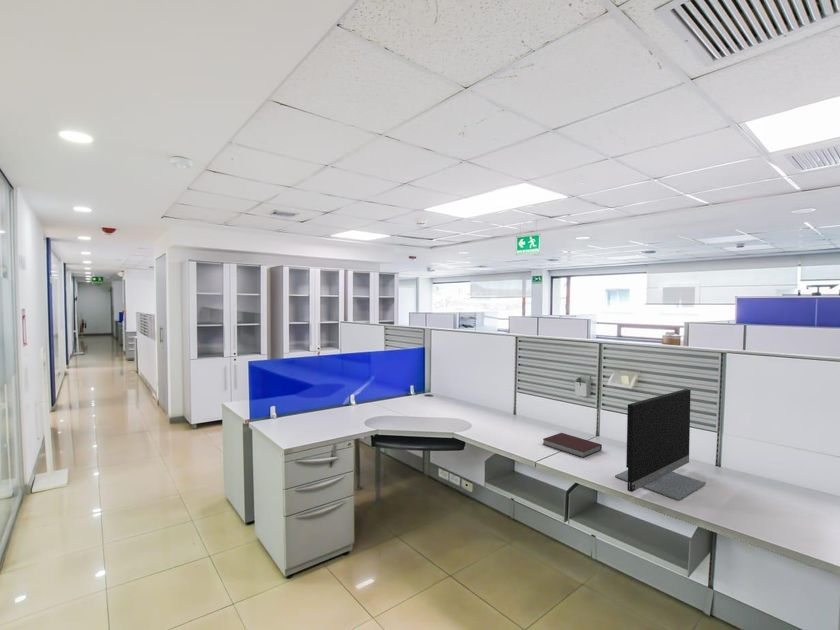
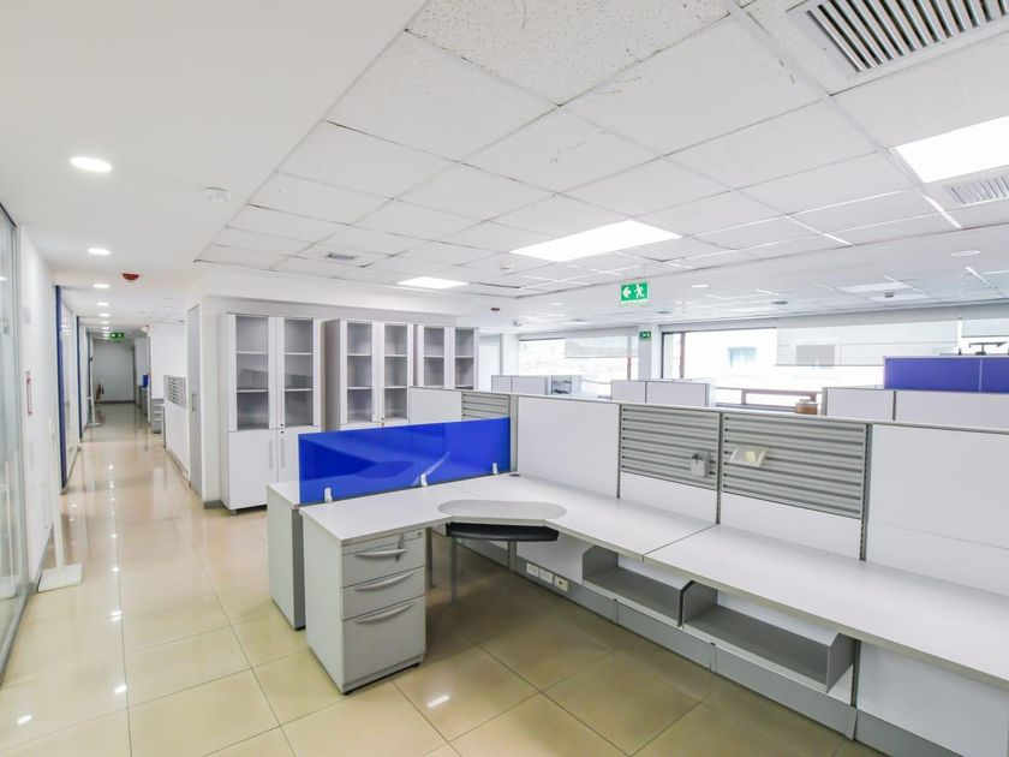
- notebook (571, 444)
- monitor (660, 438)
